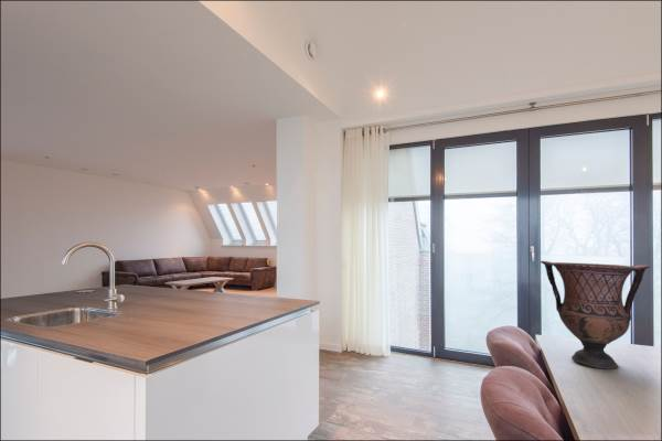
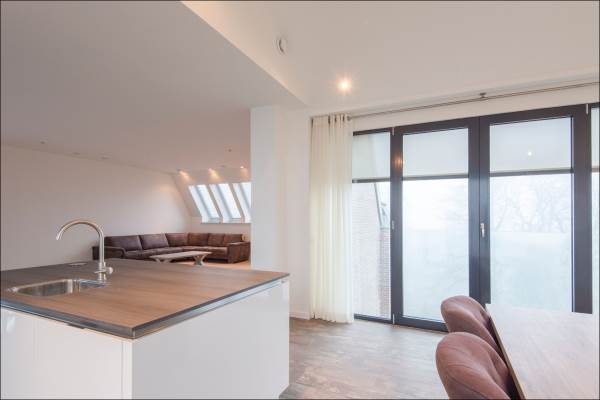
- vase (590, 311)
